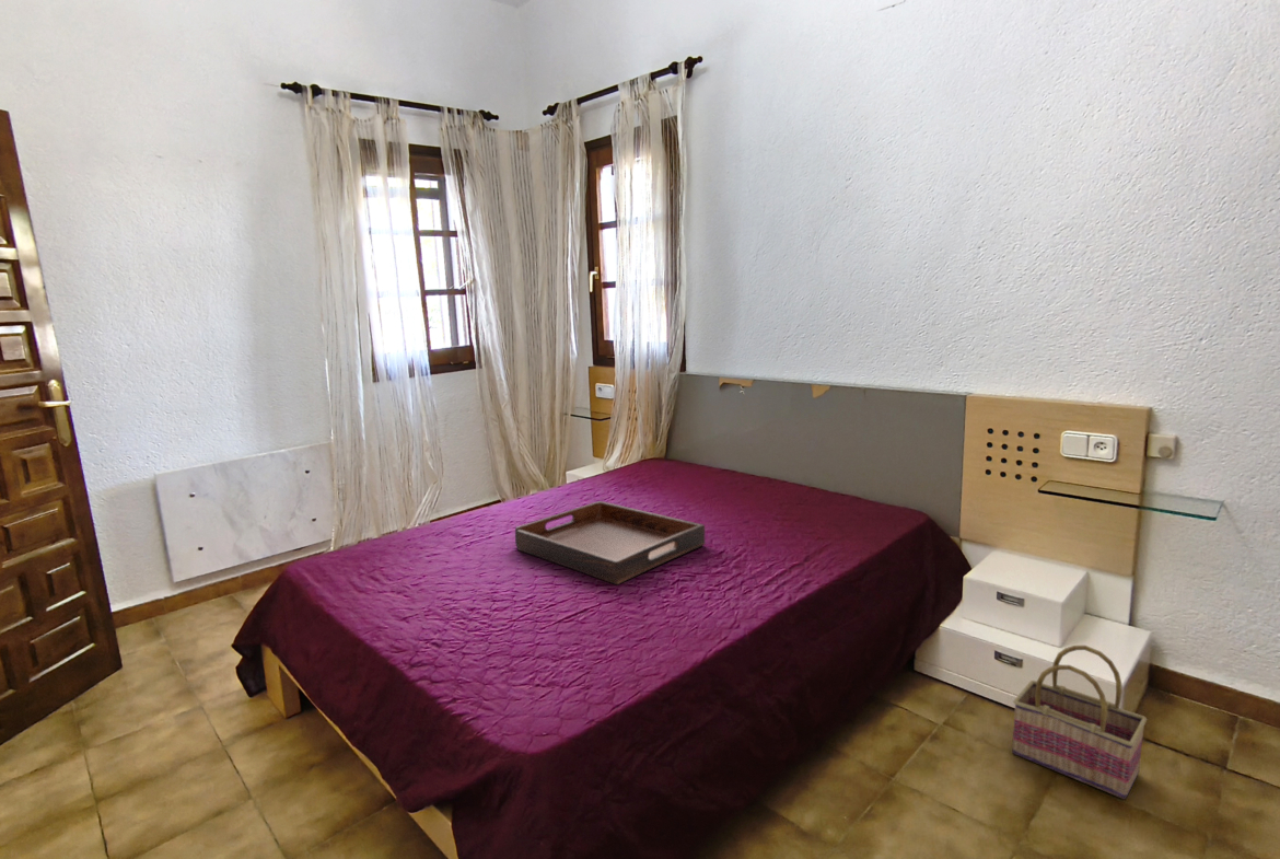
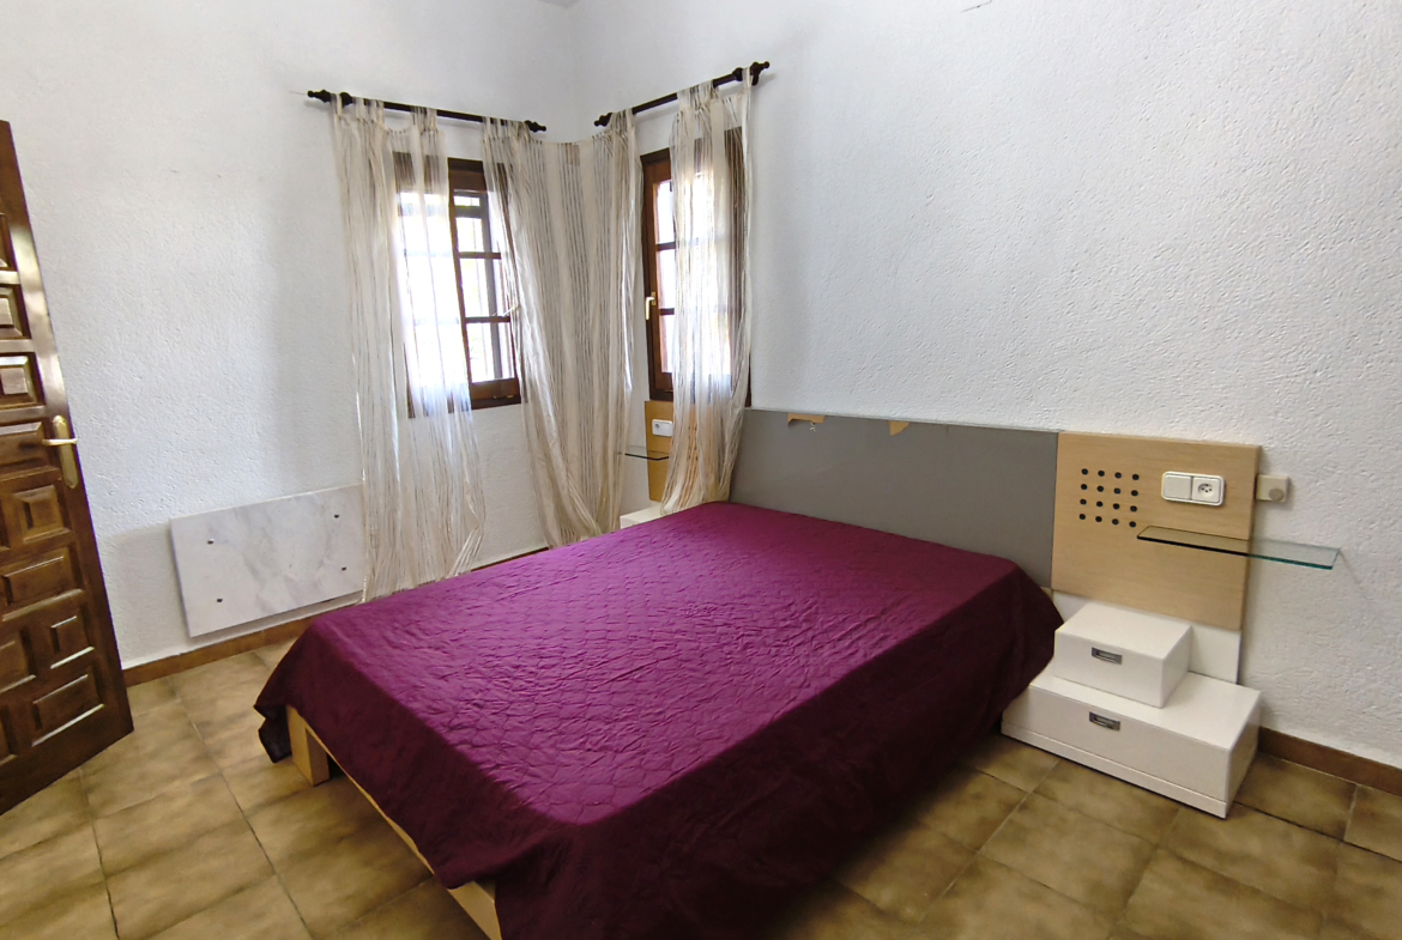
- basket (1078, 710)
- serving tray (607, 536)
